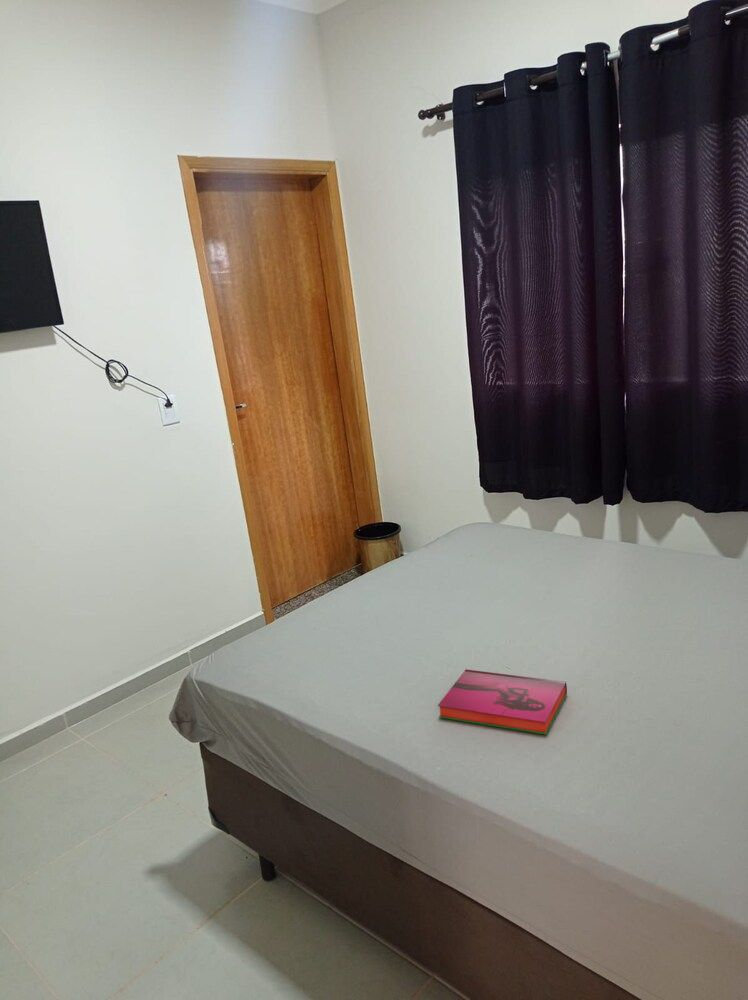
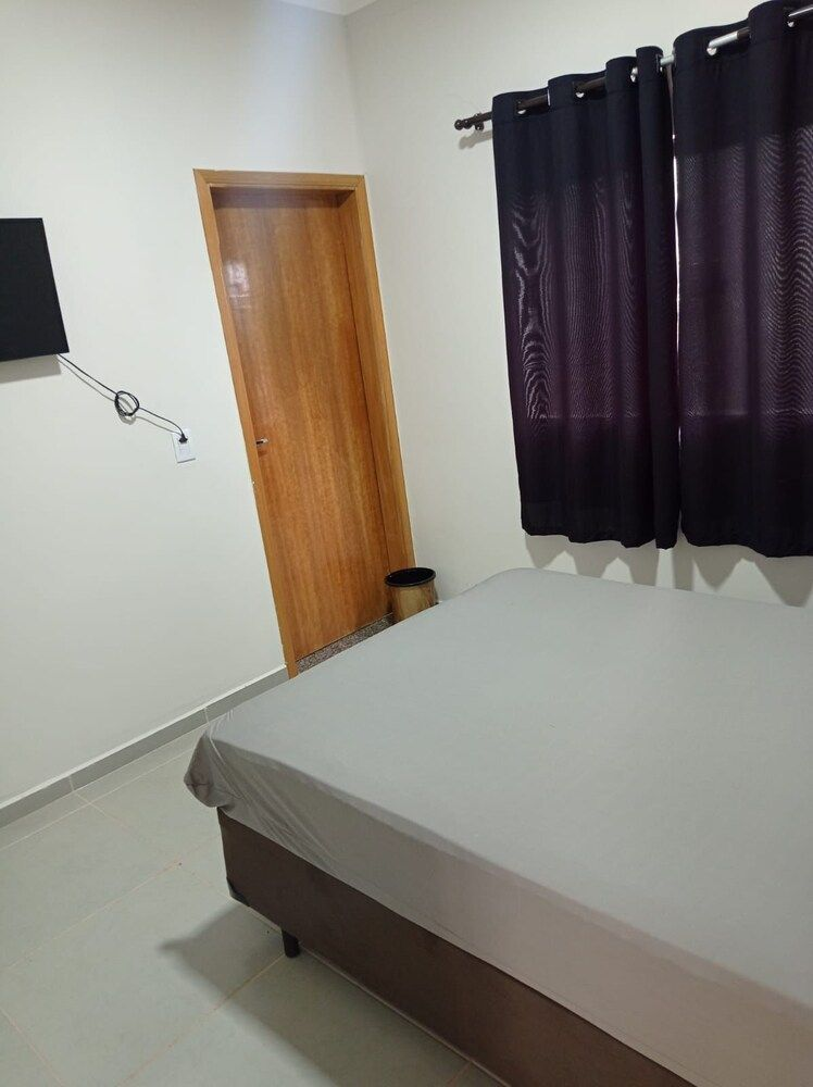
- hardback book (503, 699)
